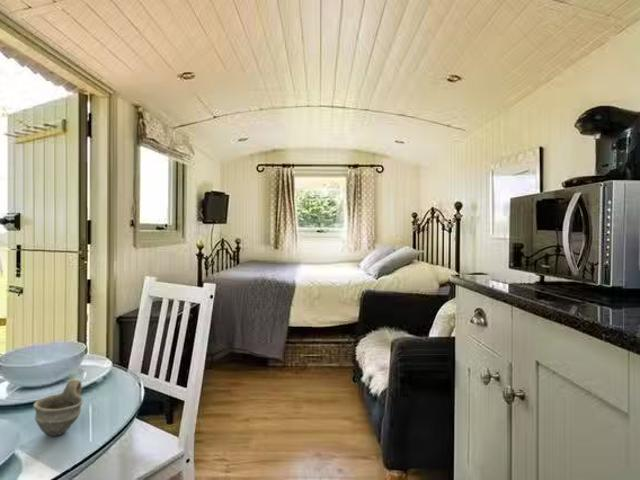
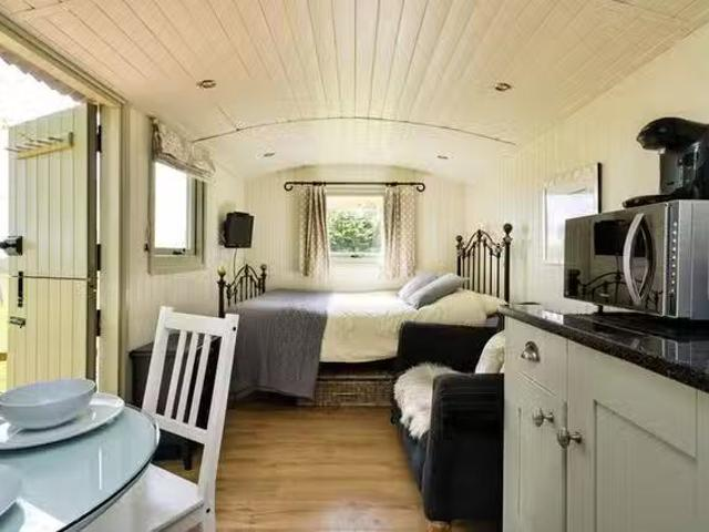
- cup (63, 408)
